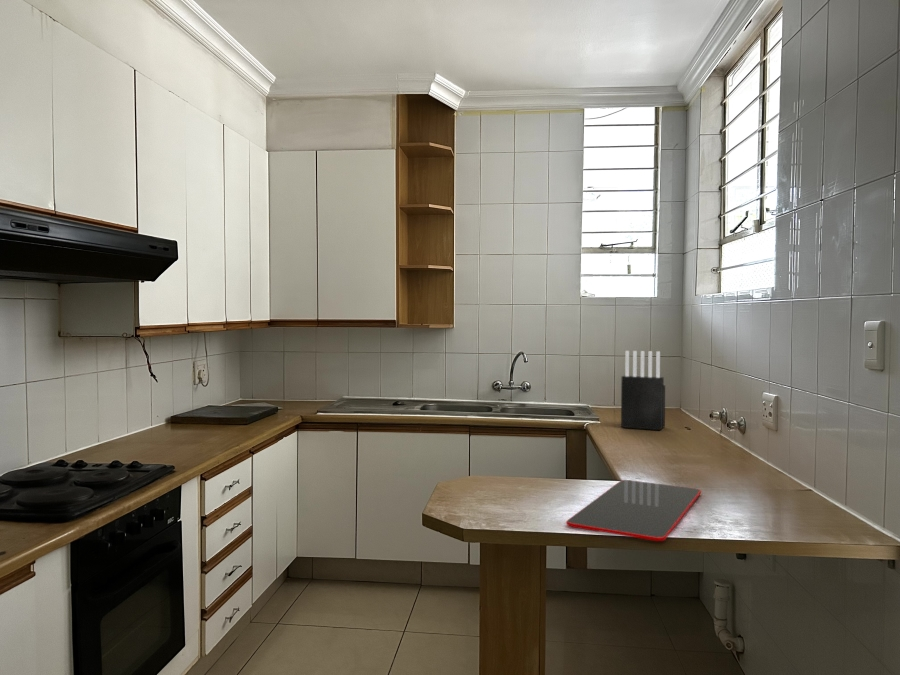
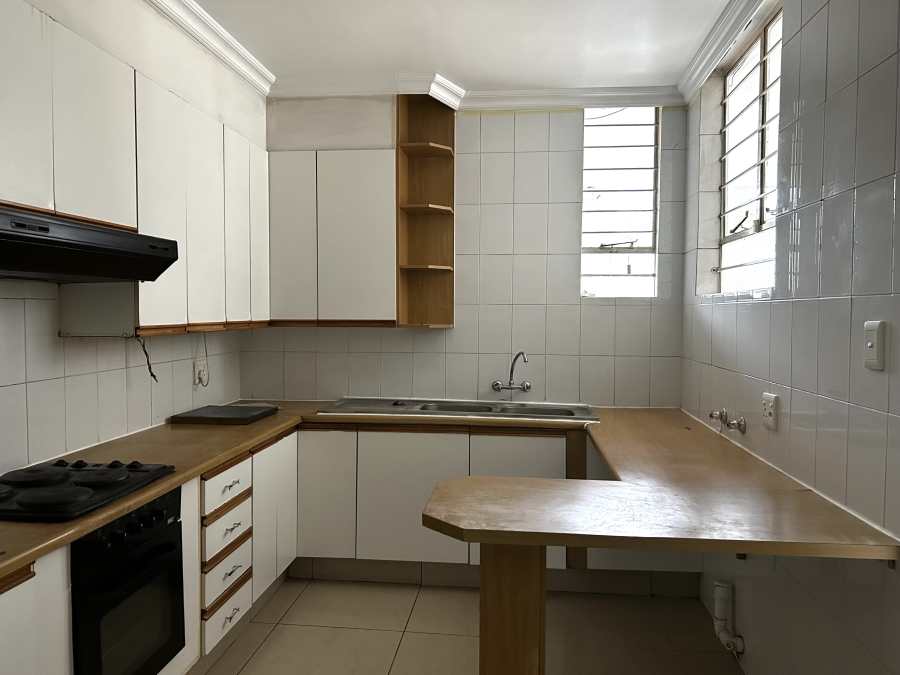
- cutting board (639, 506)
- knife block (643, 388)
